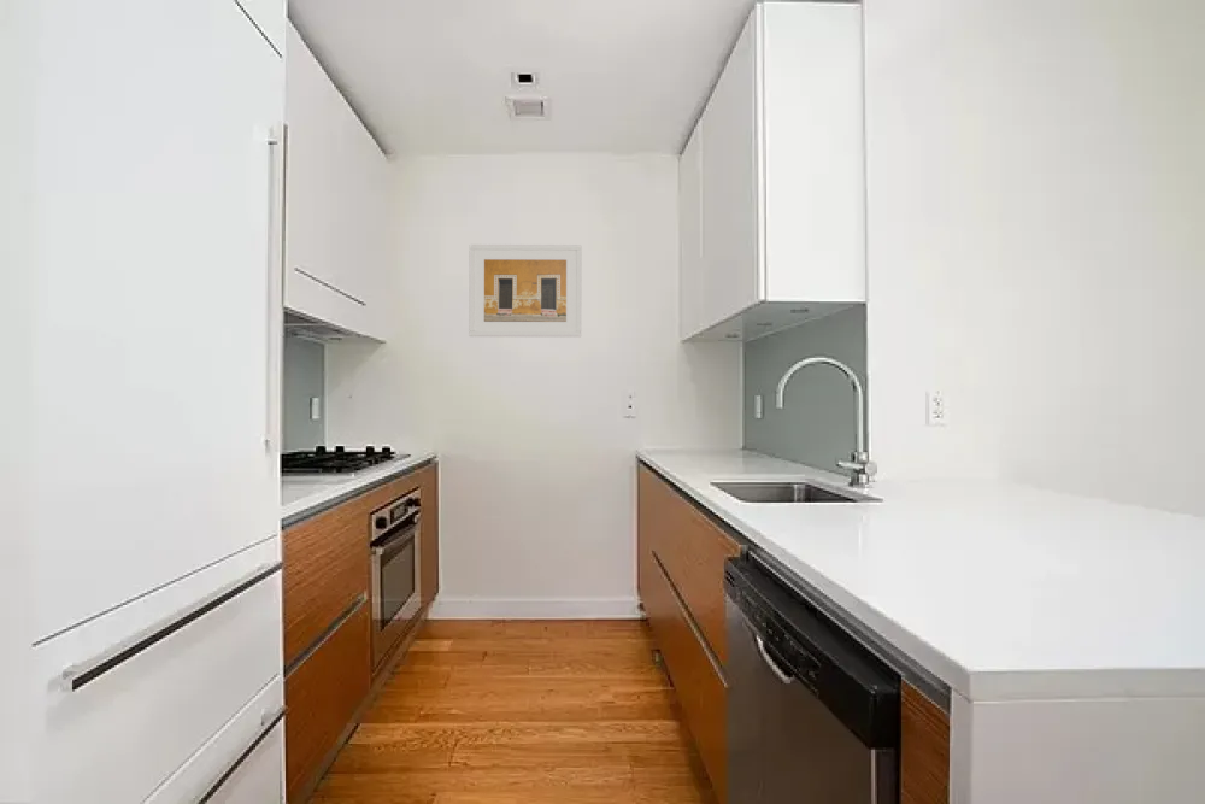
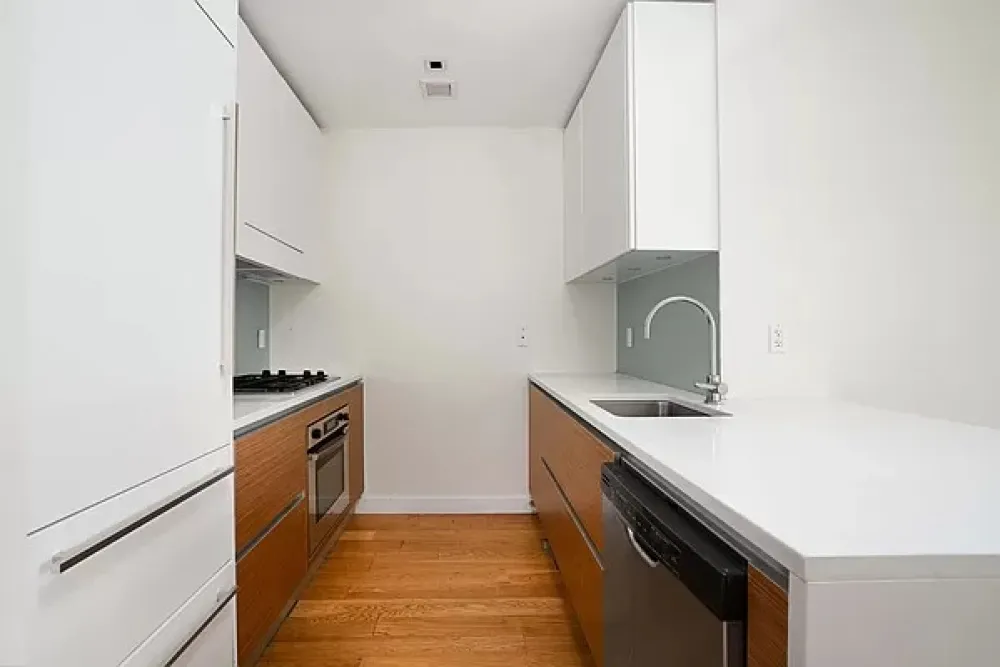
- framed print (524, 291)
